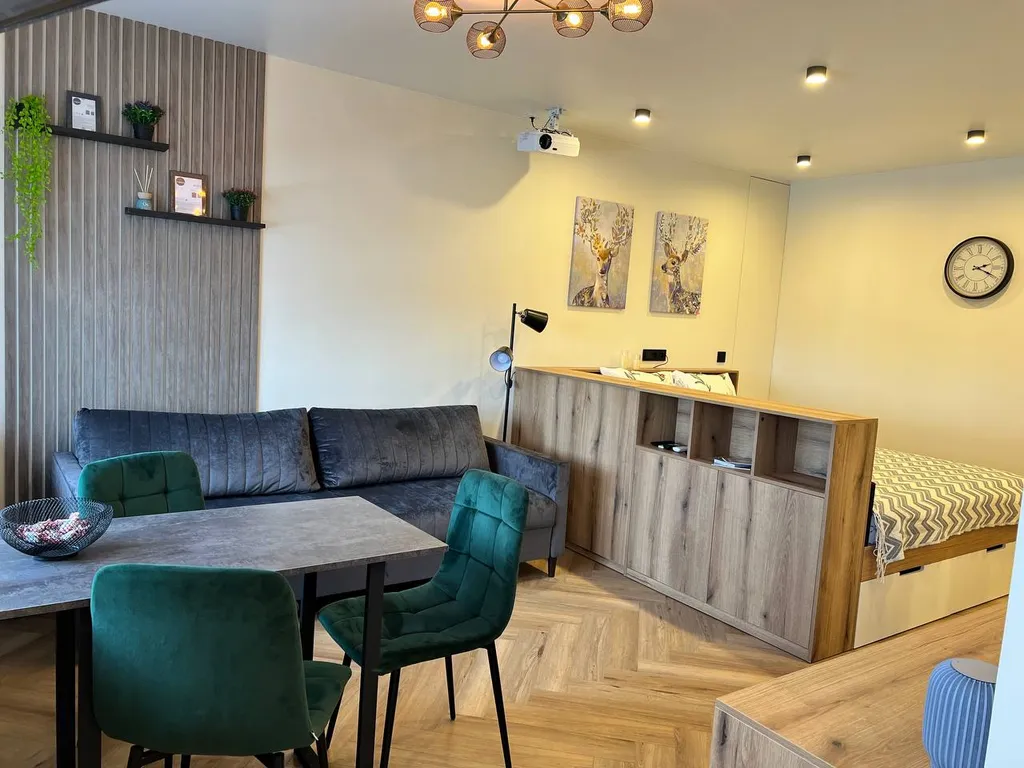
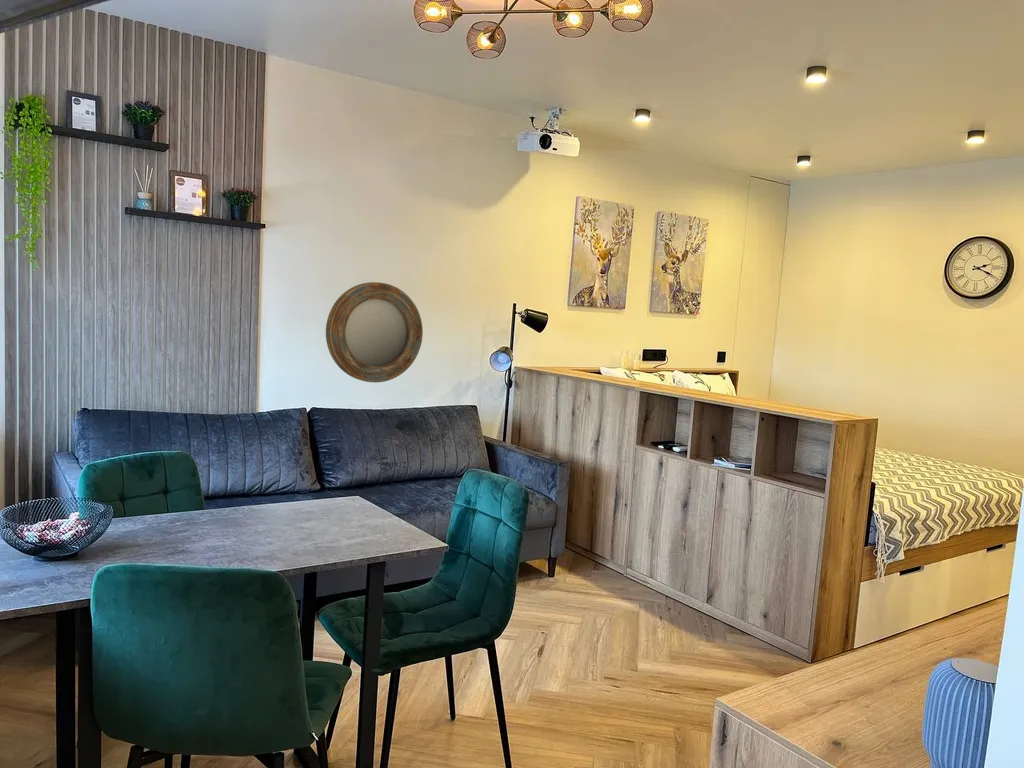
+ home mirror (376, 332)
